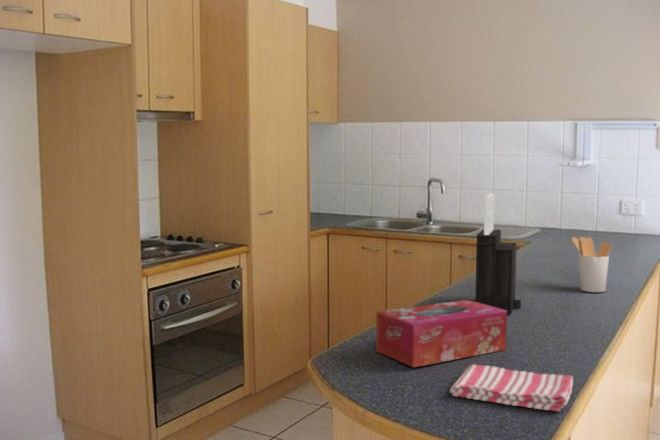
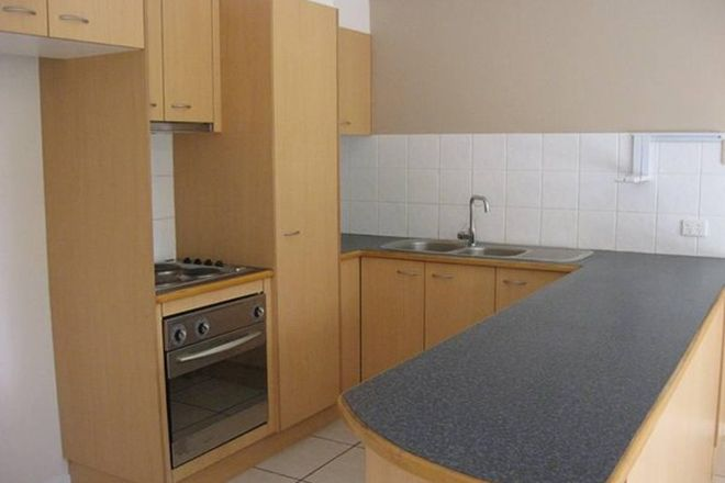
- tissue box (441, 330)
- utensil holder (589, 262)
- knife block (500, 251)
- dish towel (512, 383)
